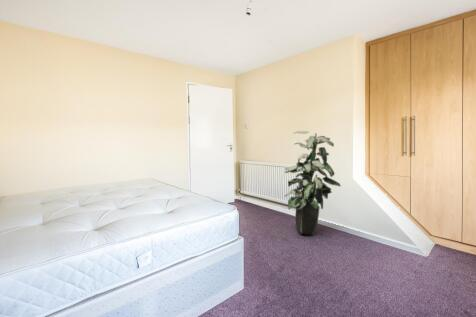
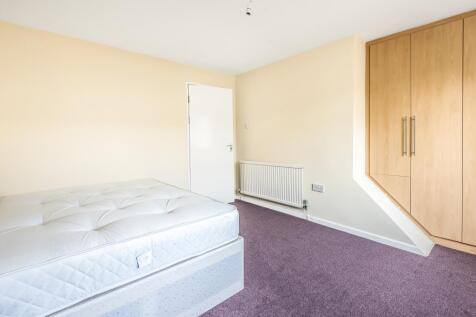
- indoor plant (307, 181)
